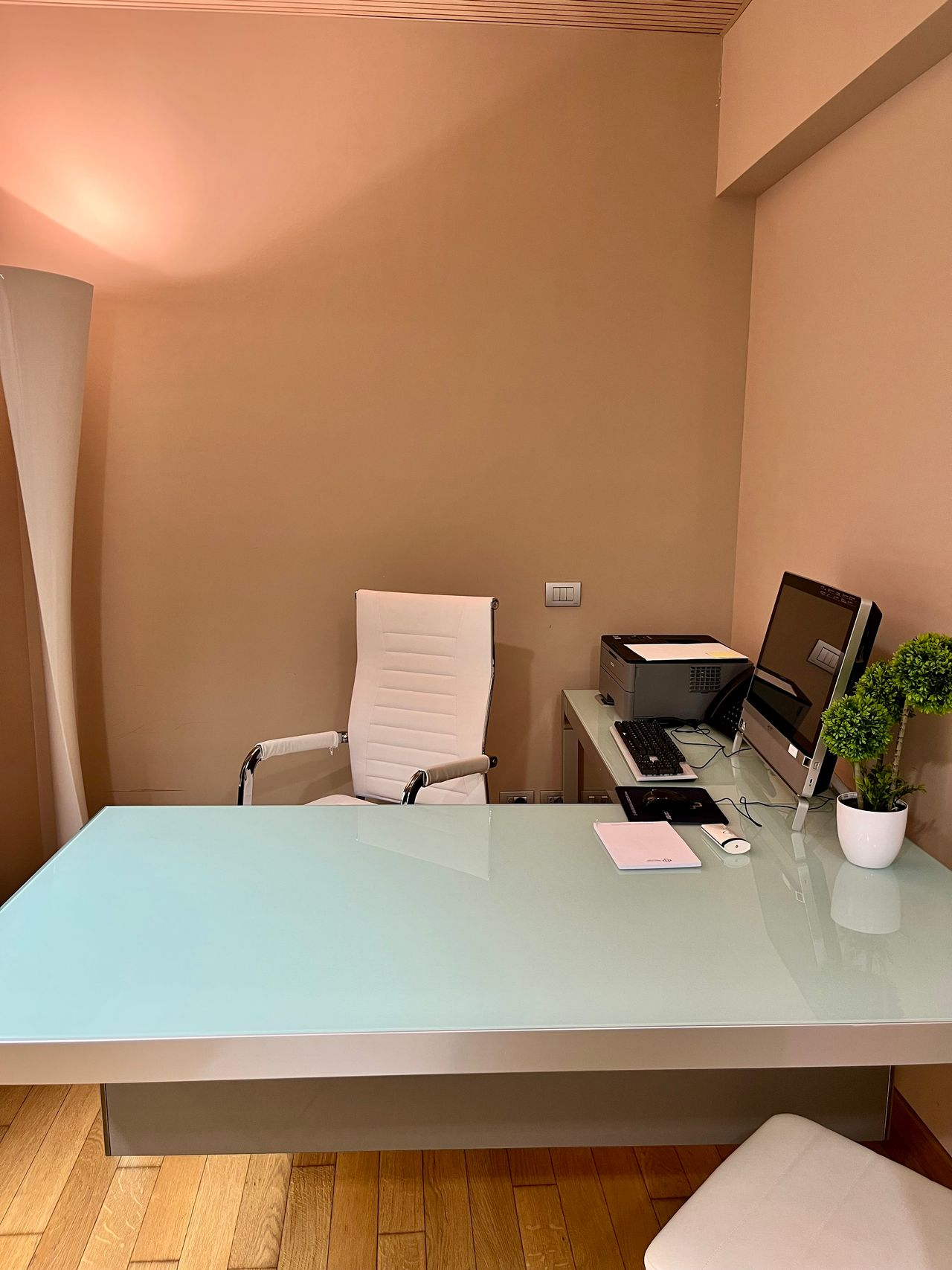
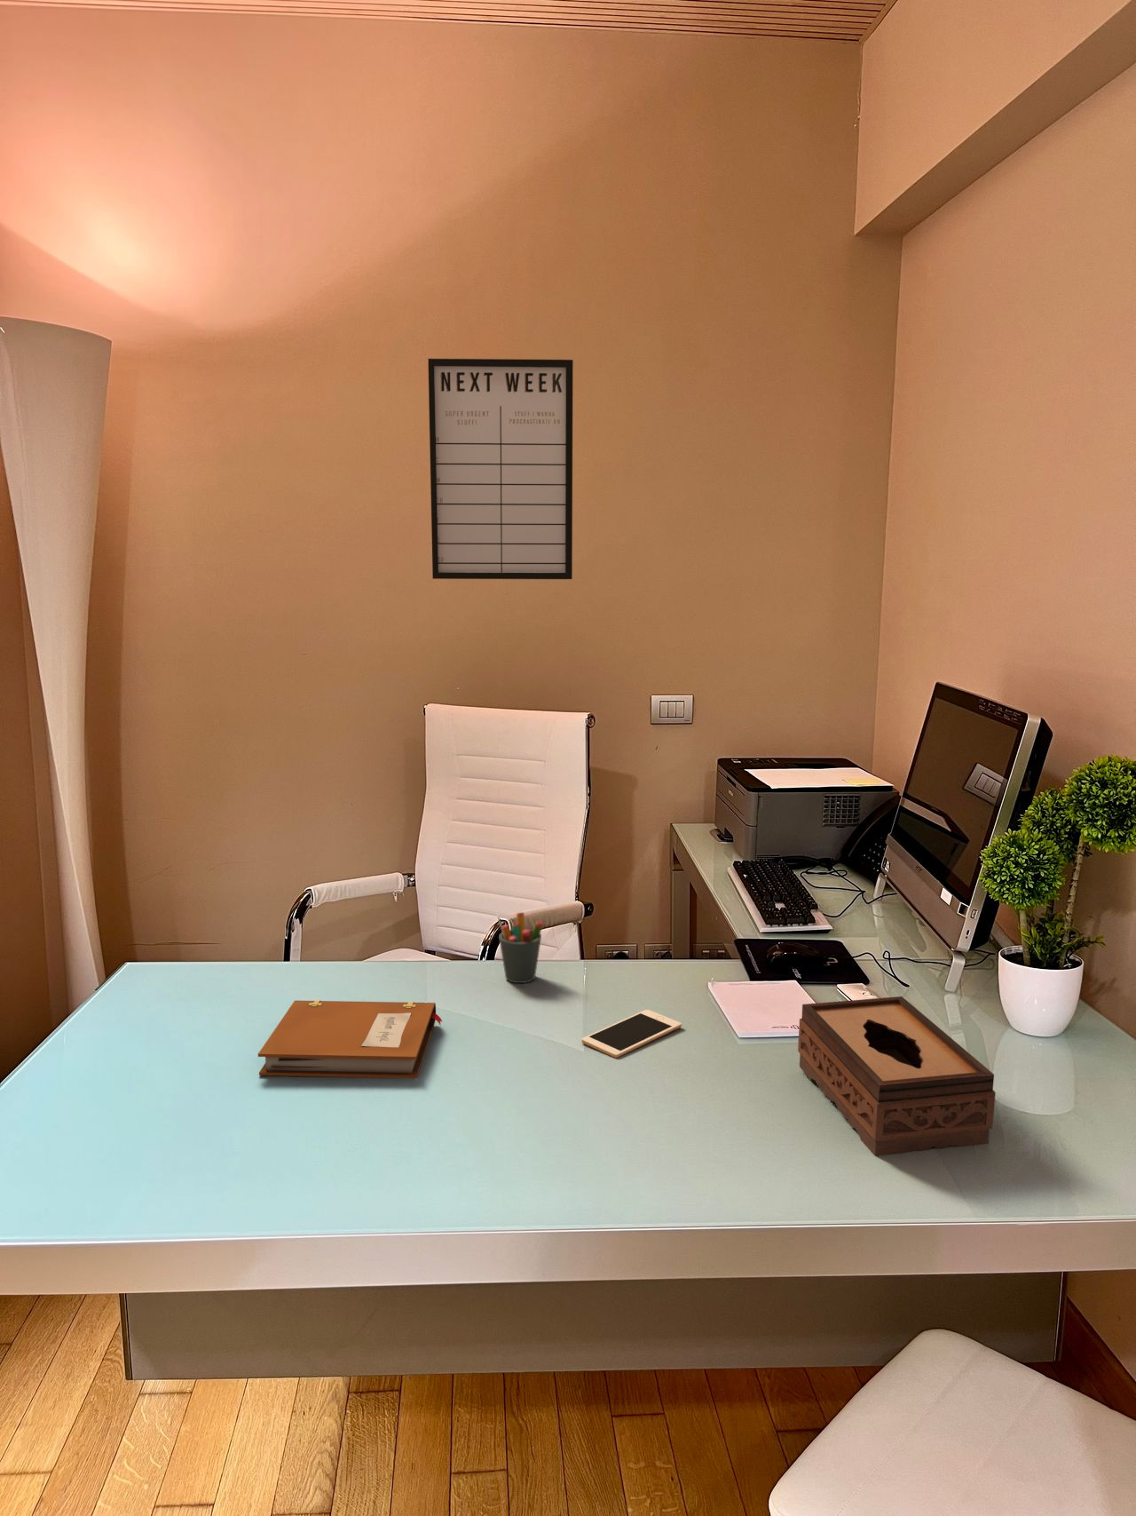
+ notebook (356, 1035)
+ cell phone (632, 1033)
+ writing board (501, 470)
+ tissue box (889, 1071)
+ pen holder (520, 945)
